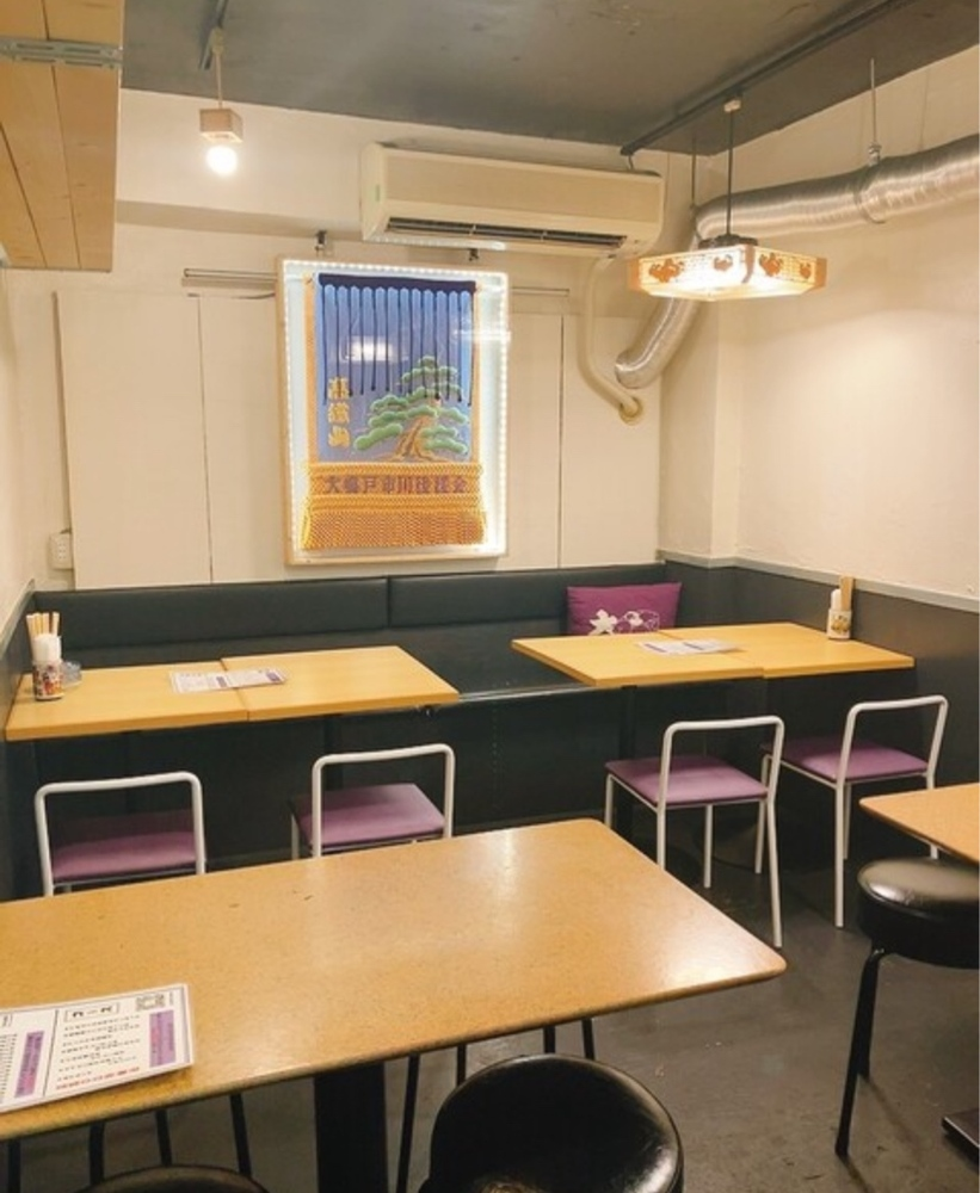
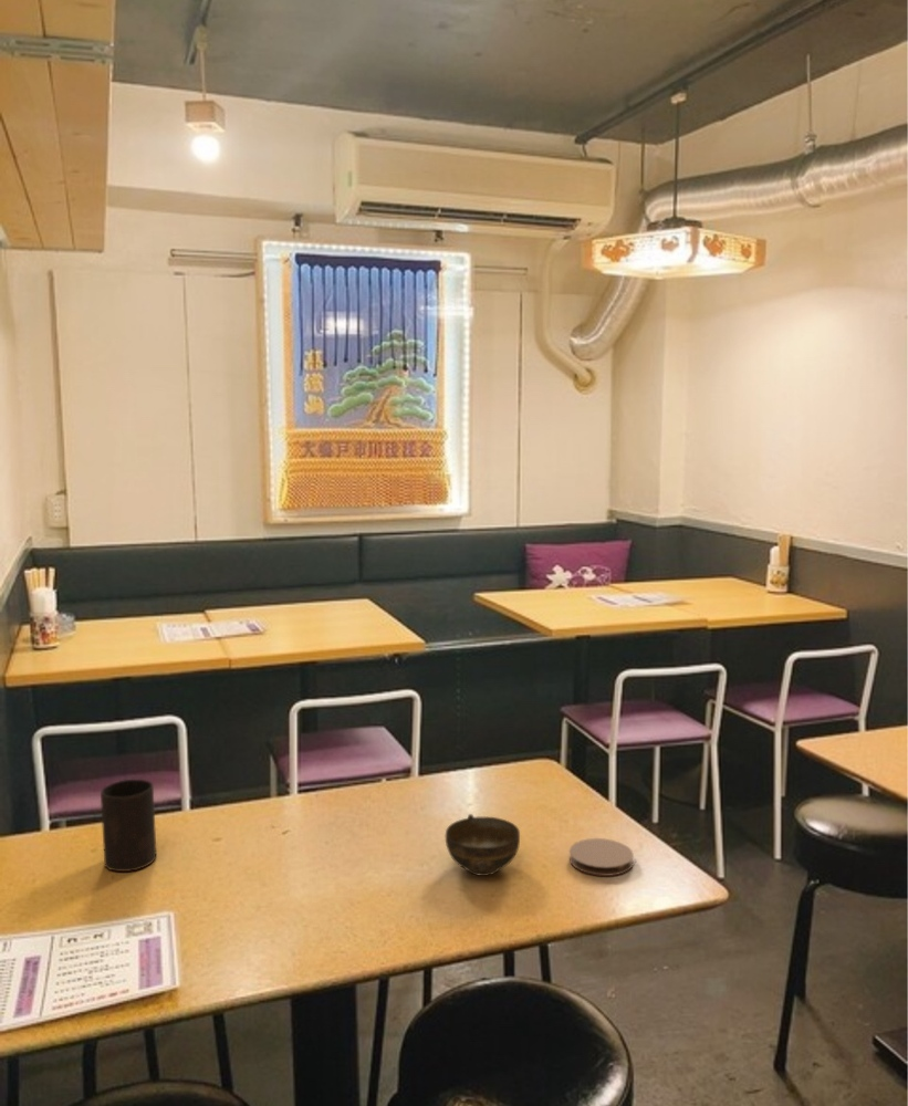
+ cup (480, 846)
+ cup (128, 824)
+ coaster (601, 856)
